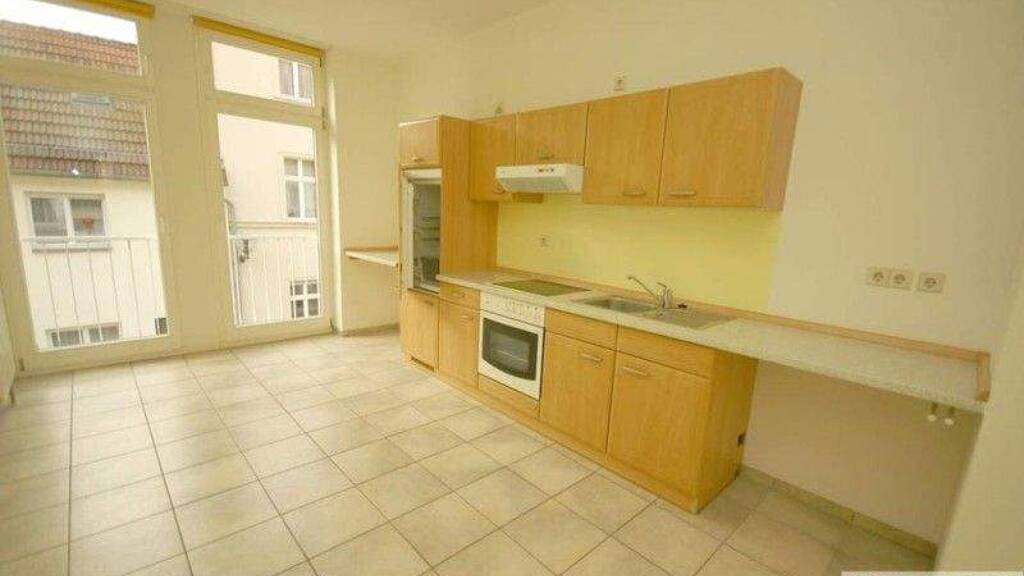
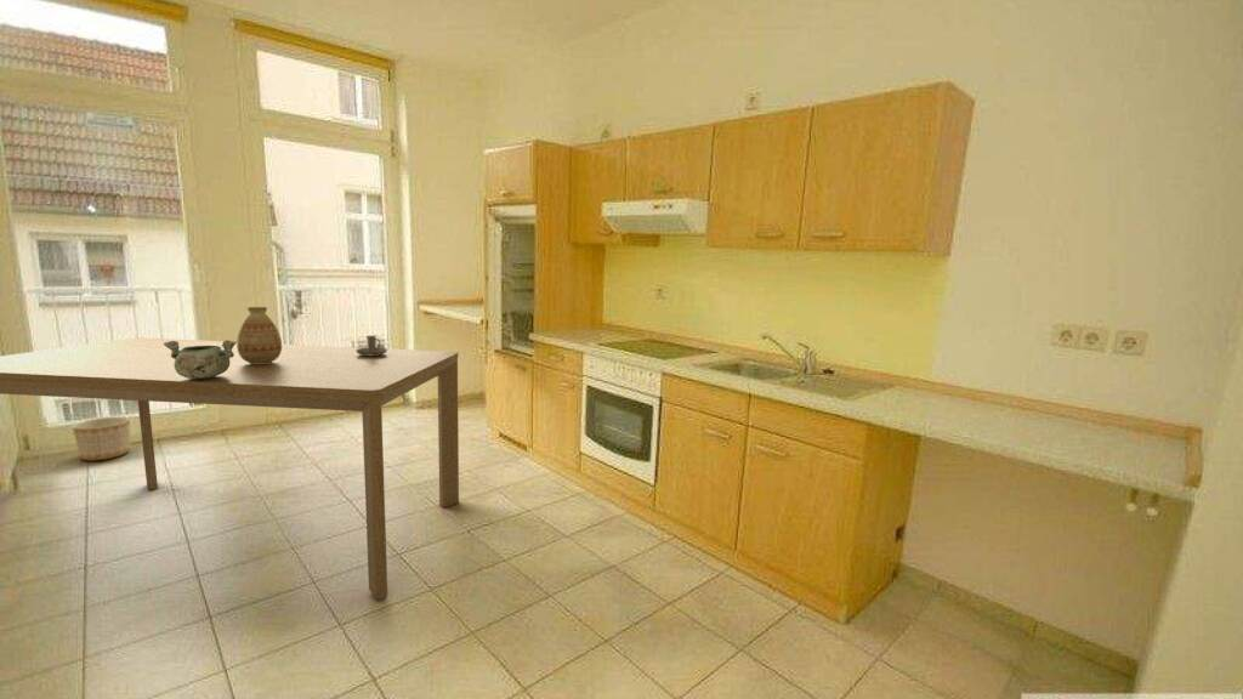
+ candle holder (373, 343)
+ vase (259, 335)
+ decorative bowl (200, 358)
+ planter (103, 438)
+ dining table (249, 405)
